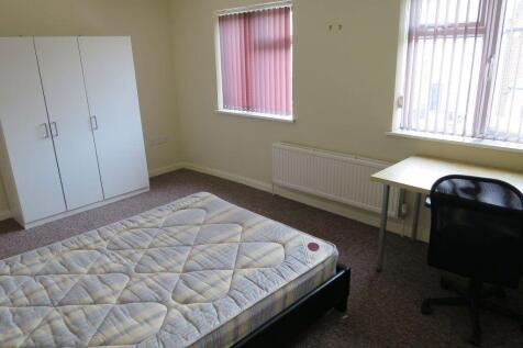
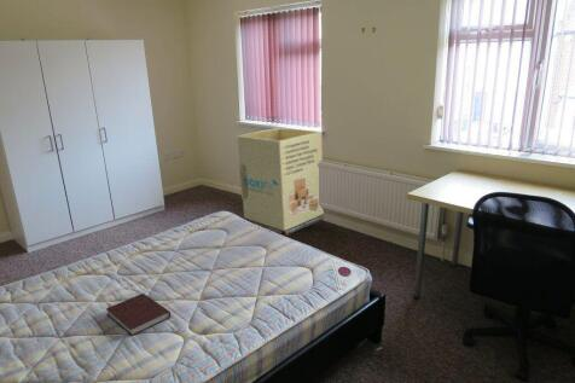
+ notebook (138, 312)
+ cardboard box (281, 178)
